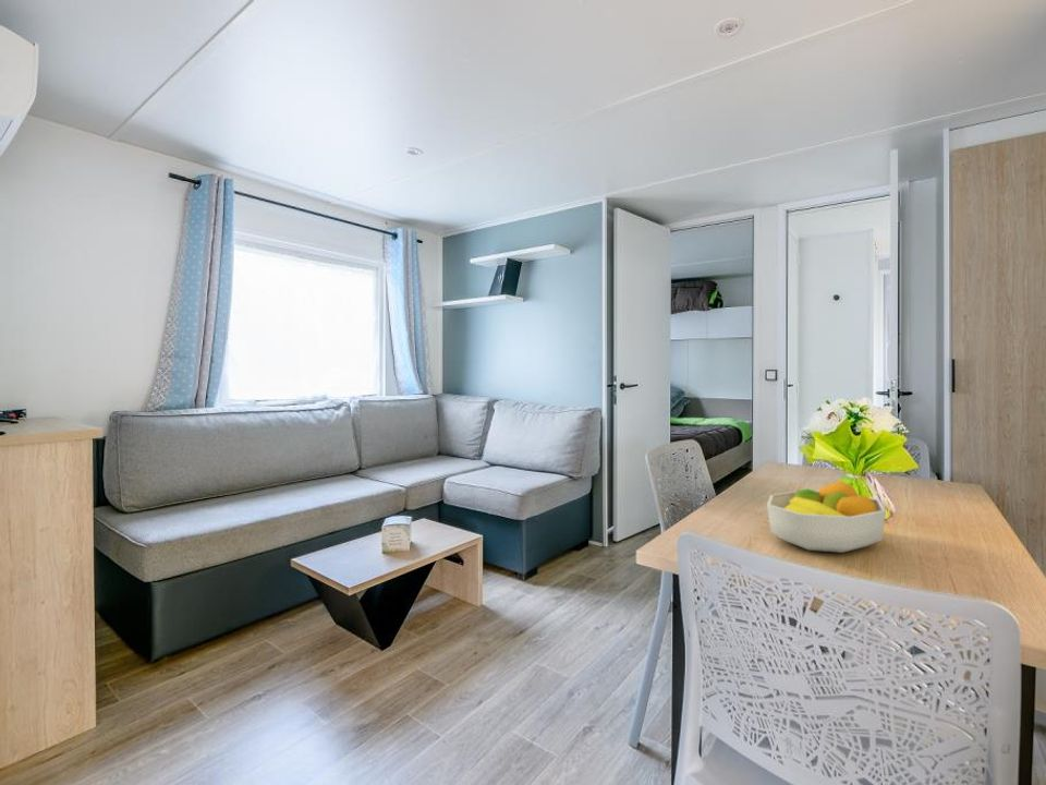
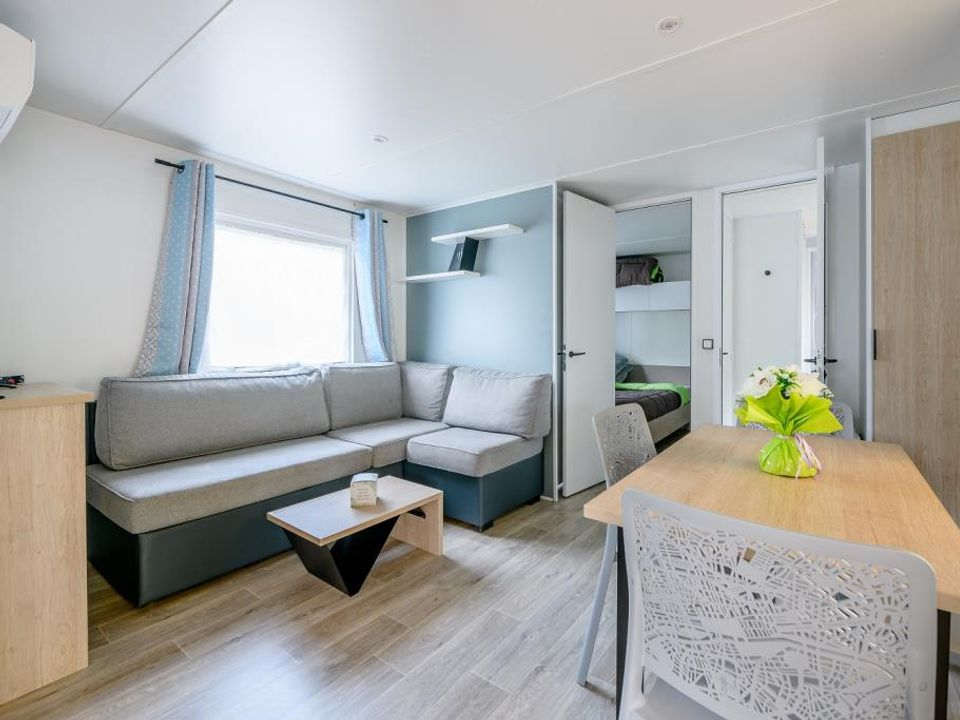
- fruit bowl (824, 512)
